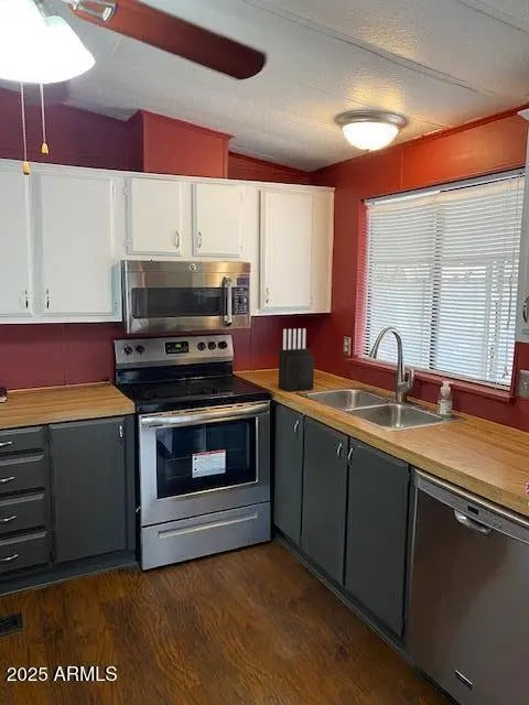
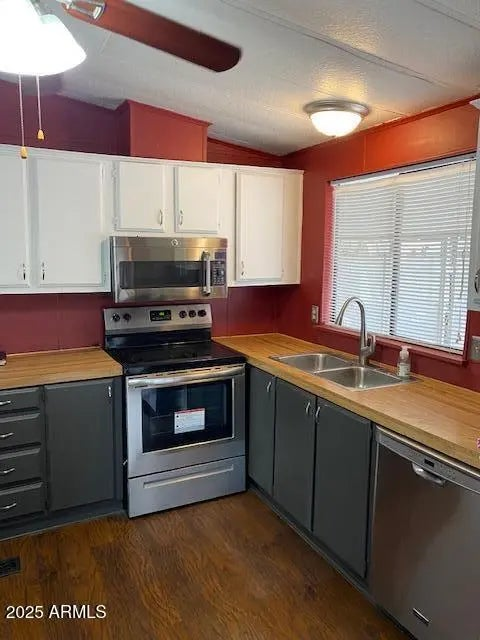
- knife block (298, 359)
